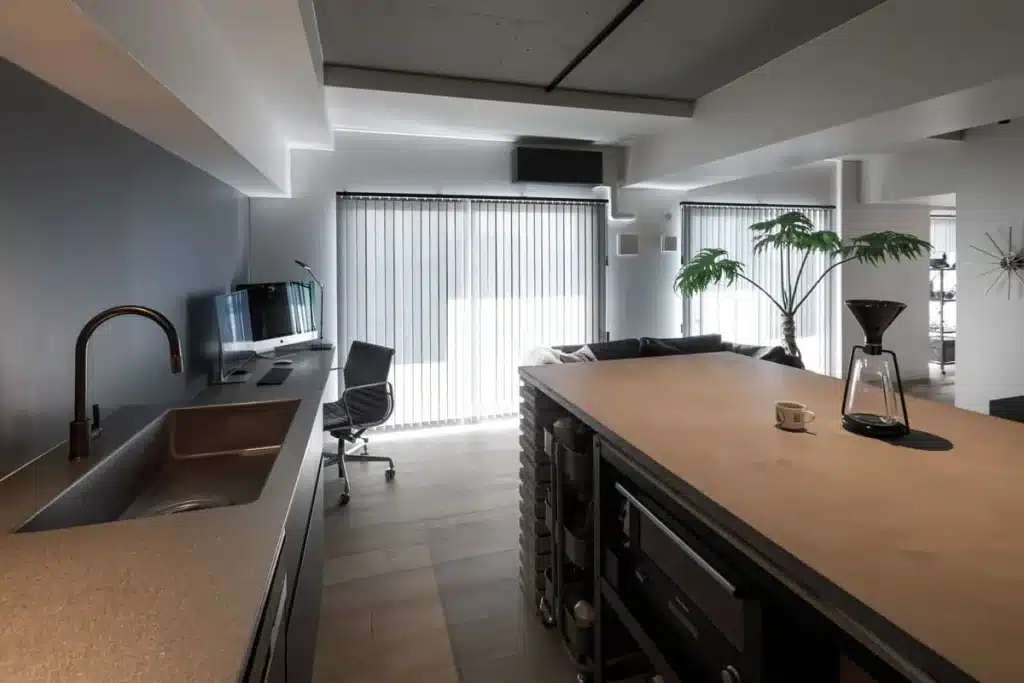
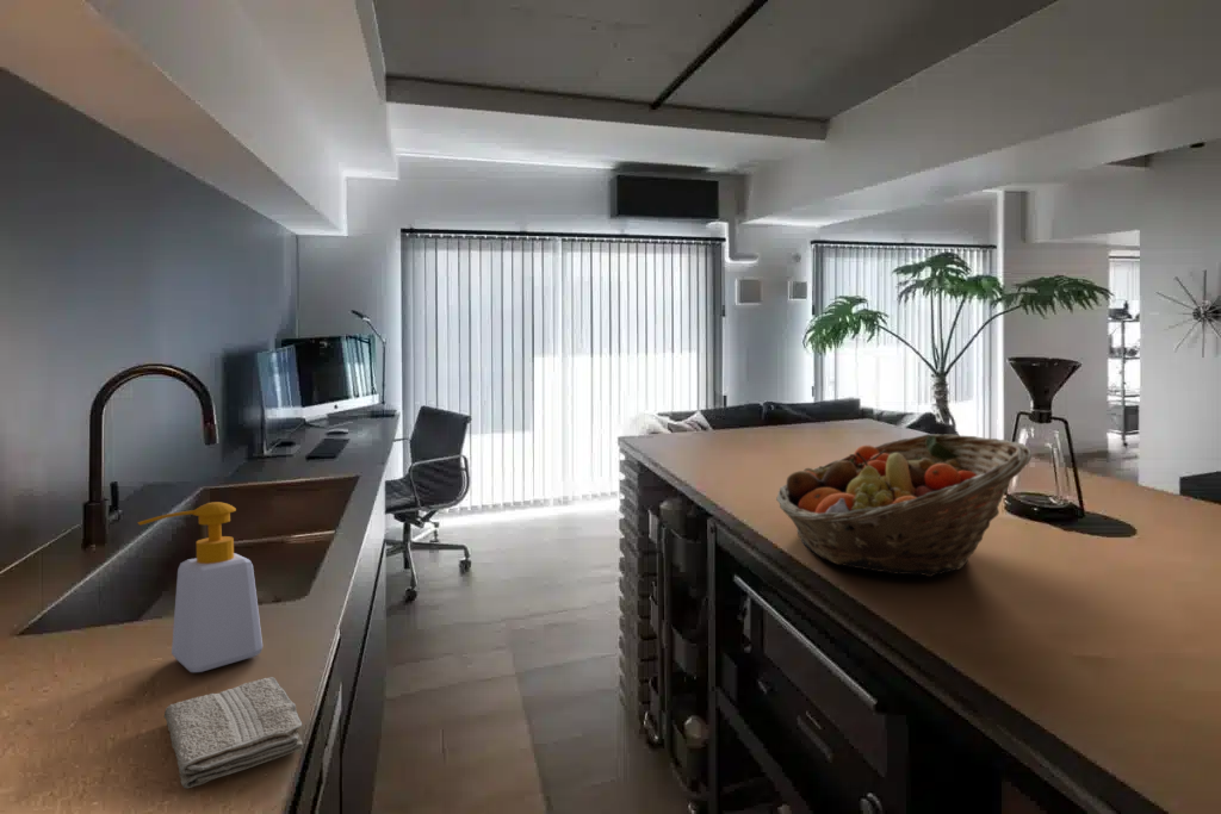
+ soap bottle (198, 583)
+ fruit basket (892, 493)
+ washcloth (233, 723)
